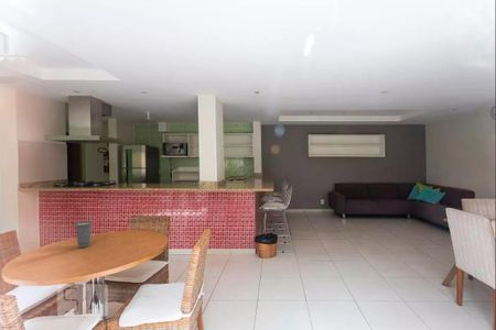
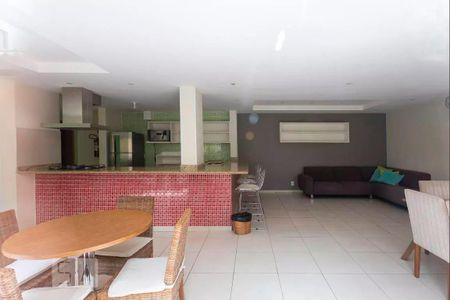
- cup (84, 234)
